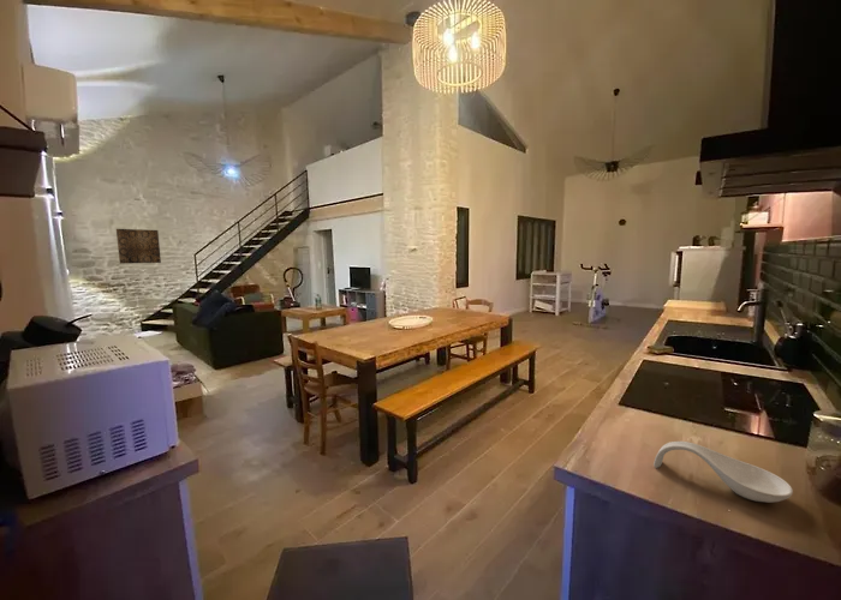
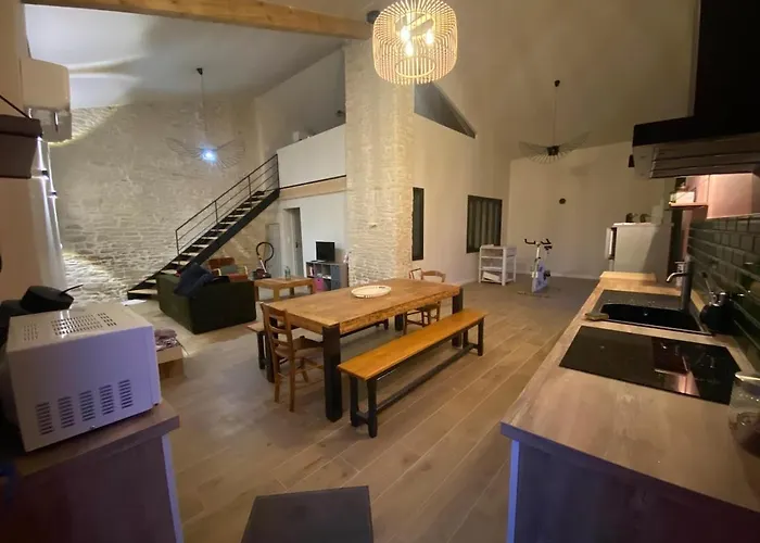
- spoon rest (717, 468)
- wall art (138, 246)
